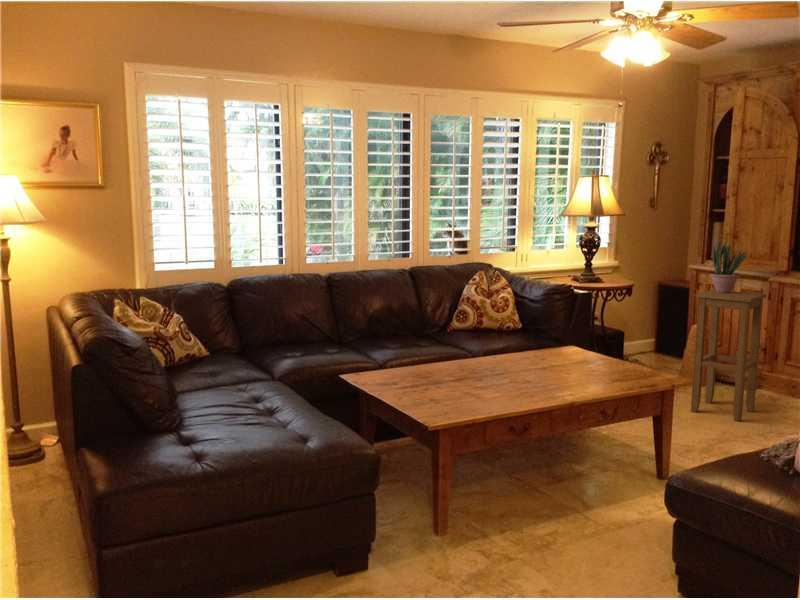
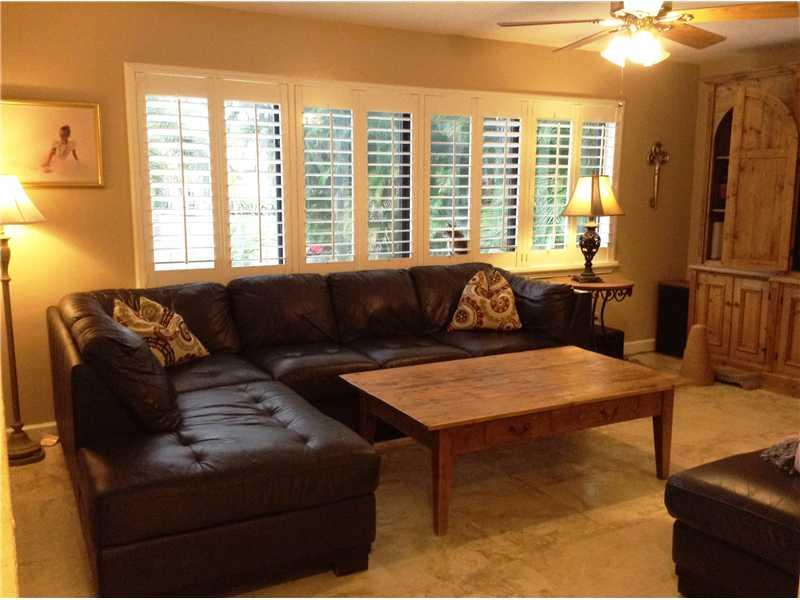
- stool (726, 356)
- potted plant (728, 264)
